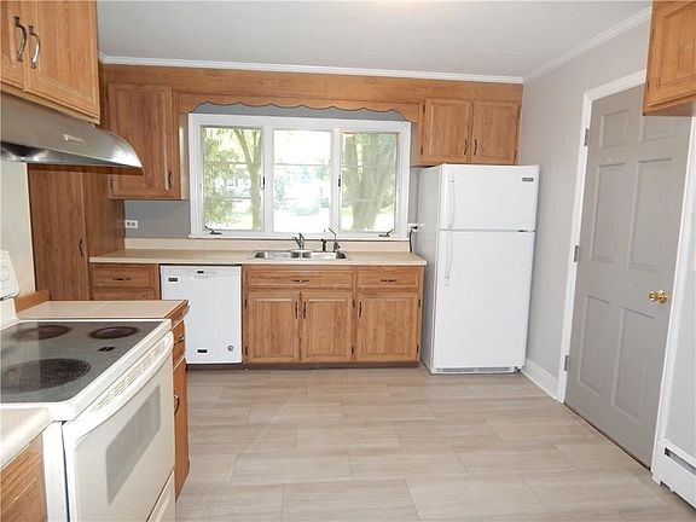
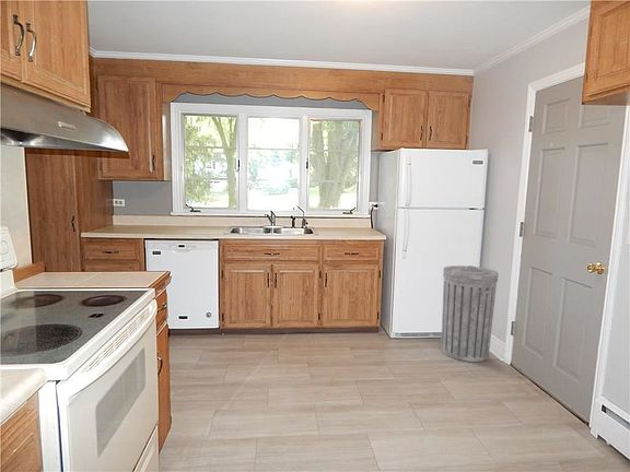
+ trash can (467, 309)
